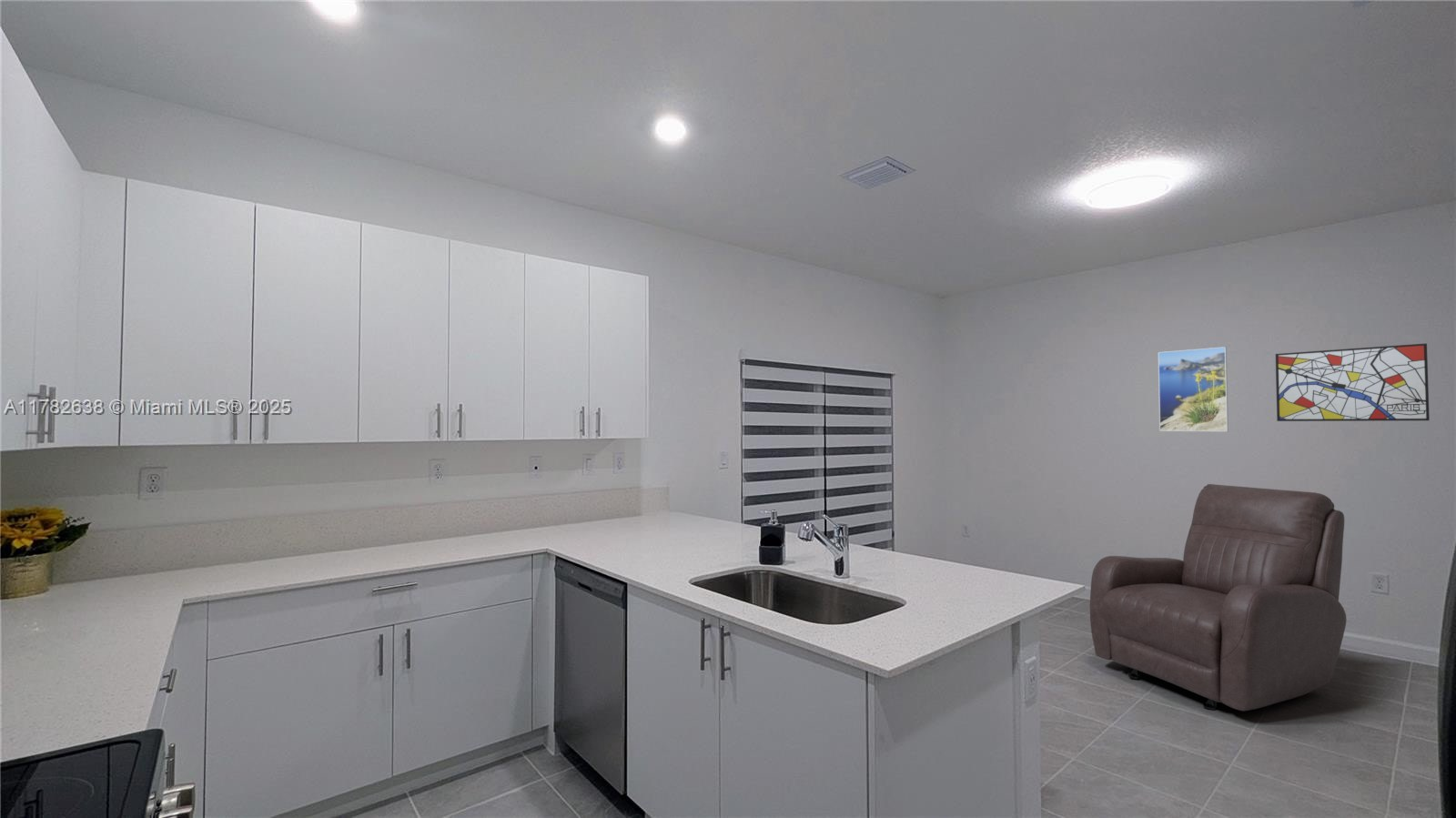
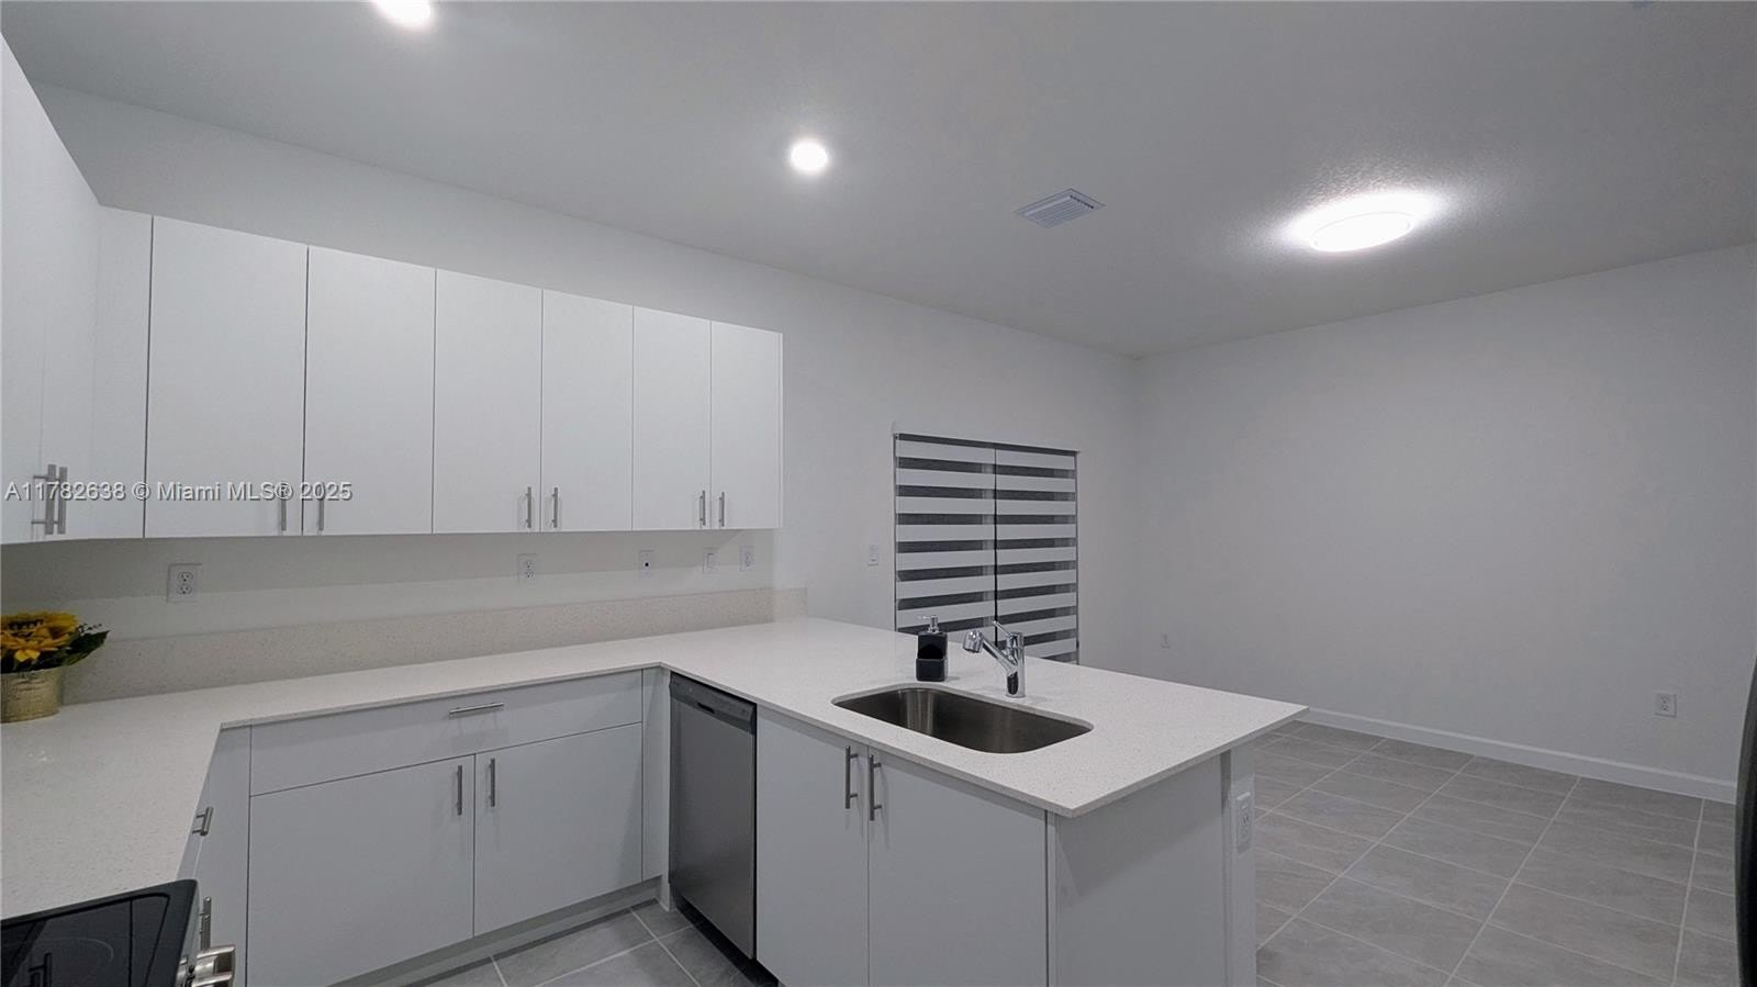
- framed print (1191, 390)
- chair (1215, 583)
- wall art (1347, 385)
